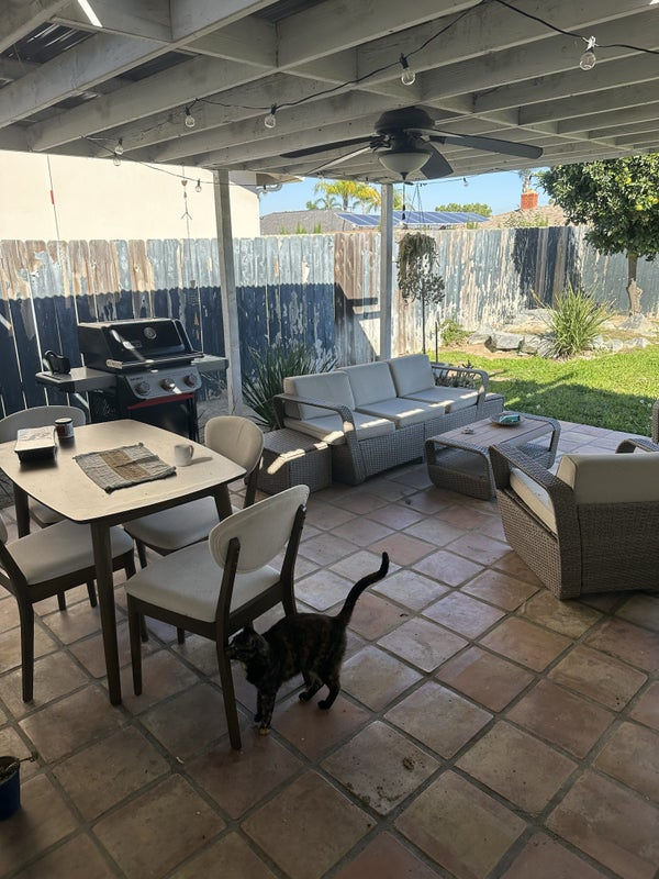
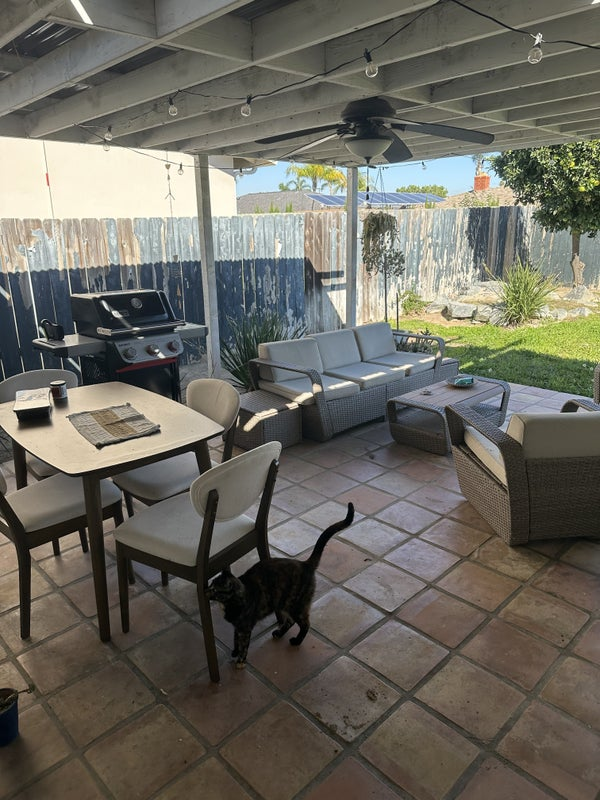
- cup (185, 454)
